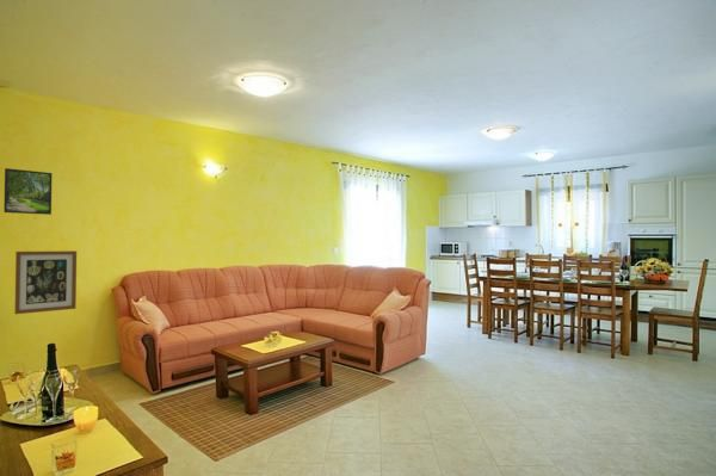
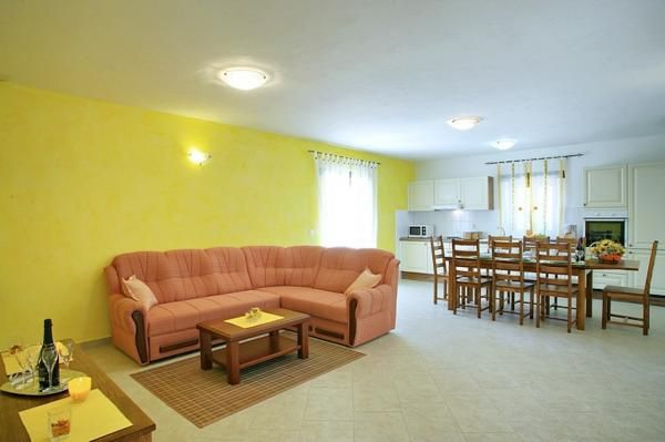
- wall art (47, 280)
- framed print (29, 192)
